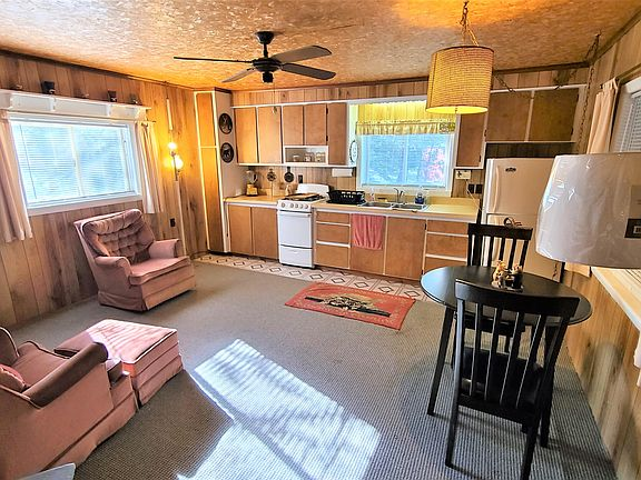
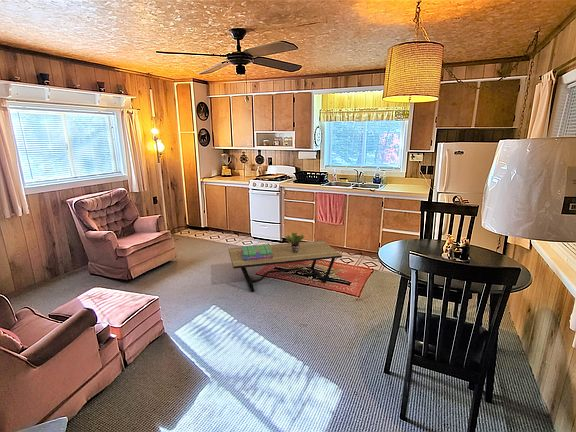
+ potted plant (295, 243)
+ stack of books (256, 252)
+ coffee table (283, 263)
